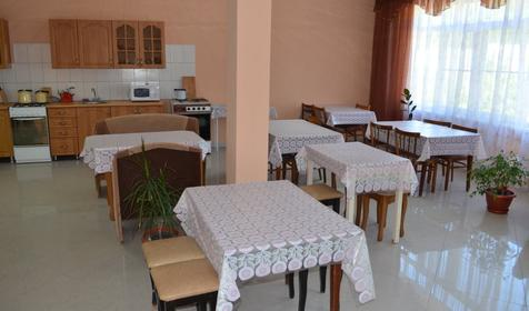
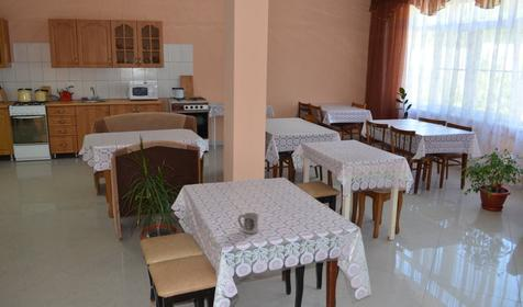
+ cup (247, 223)
